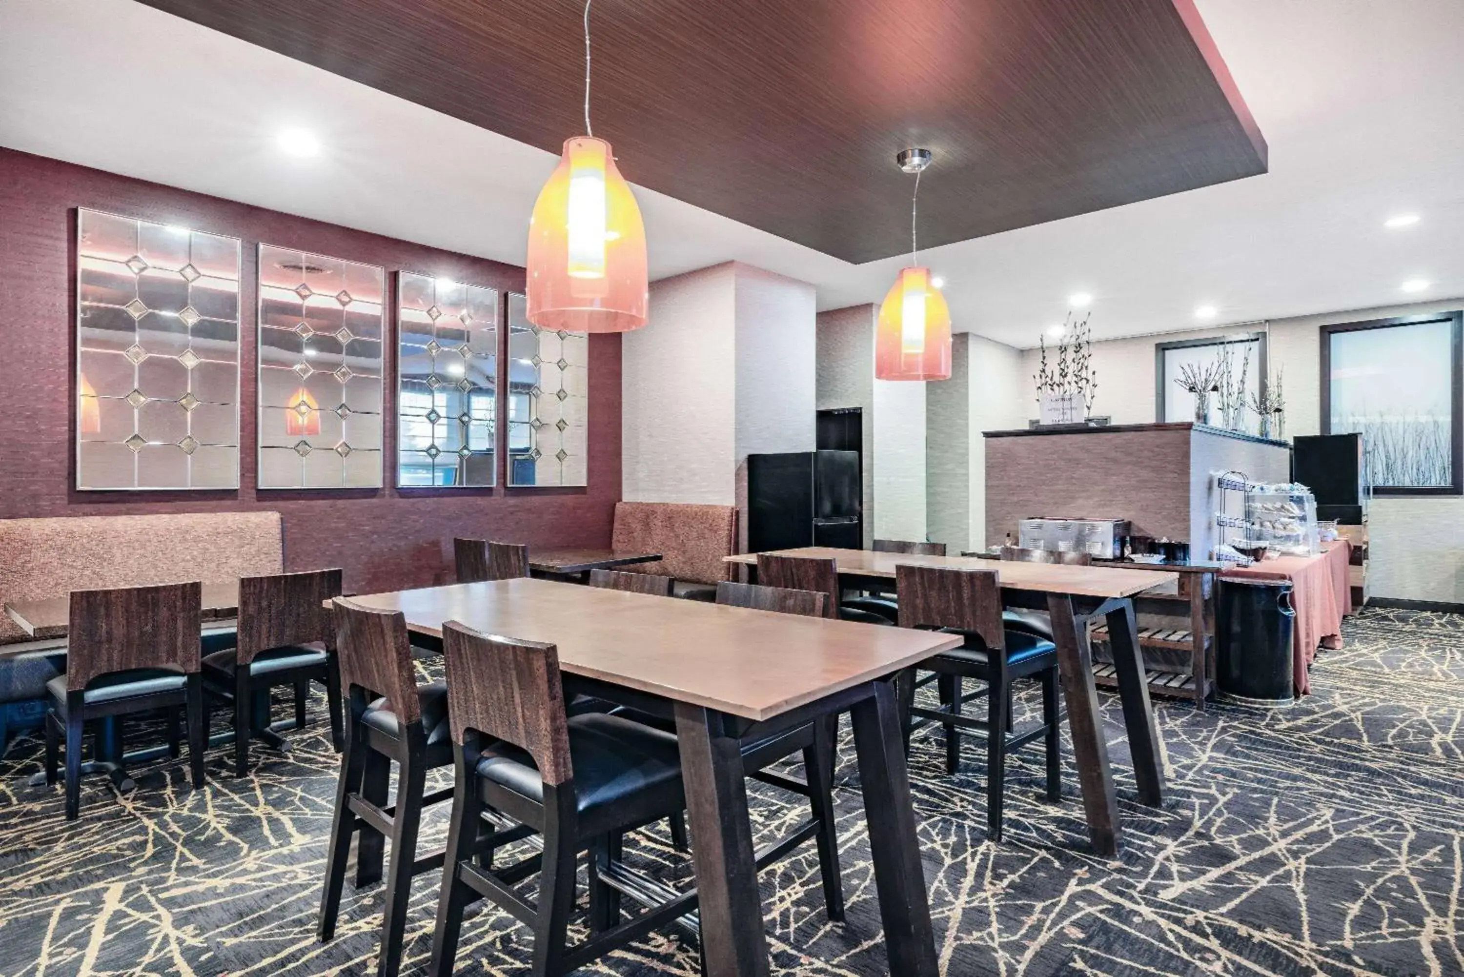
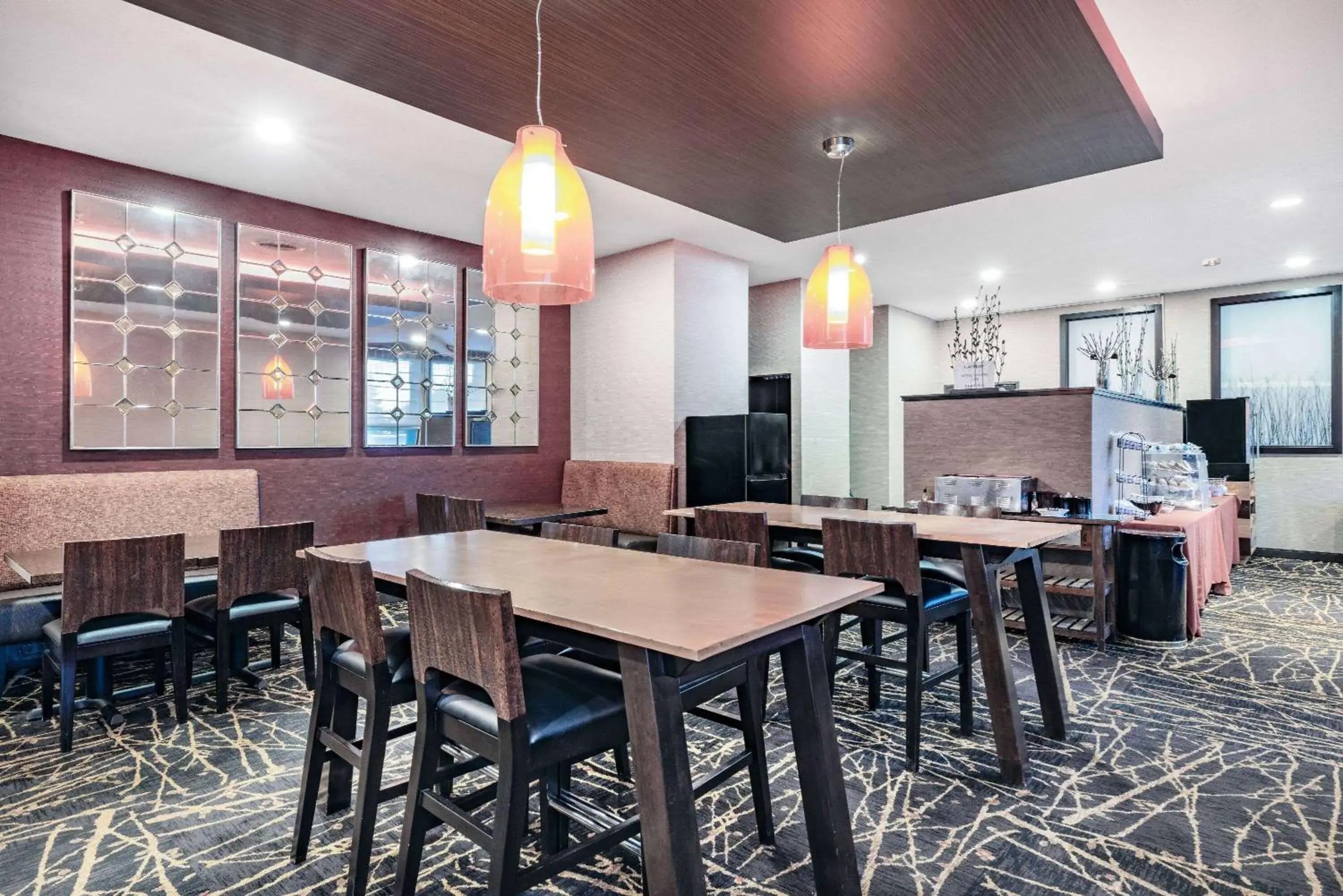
+ smoke detector (1211, 262)
